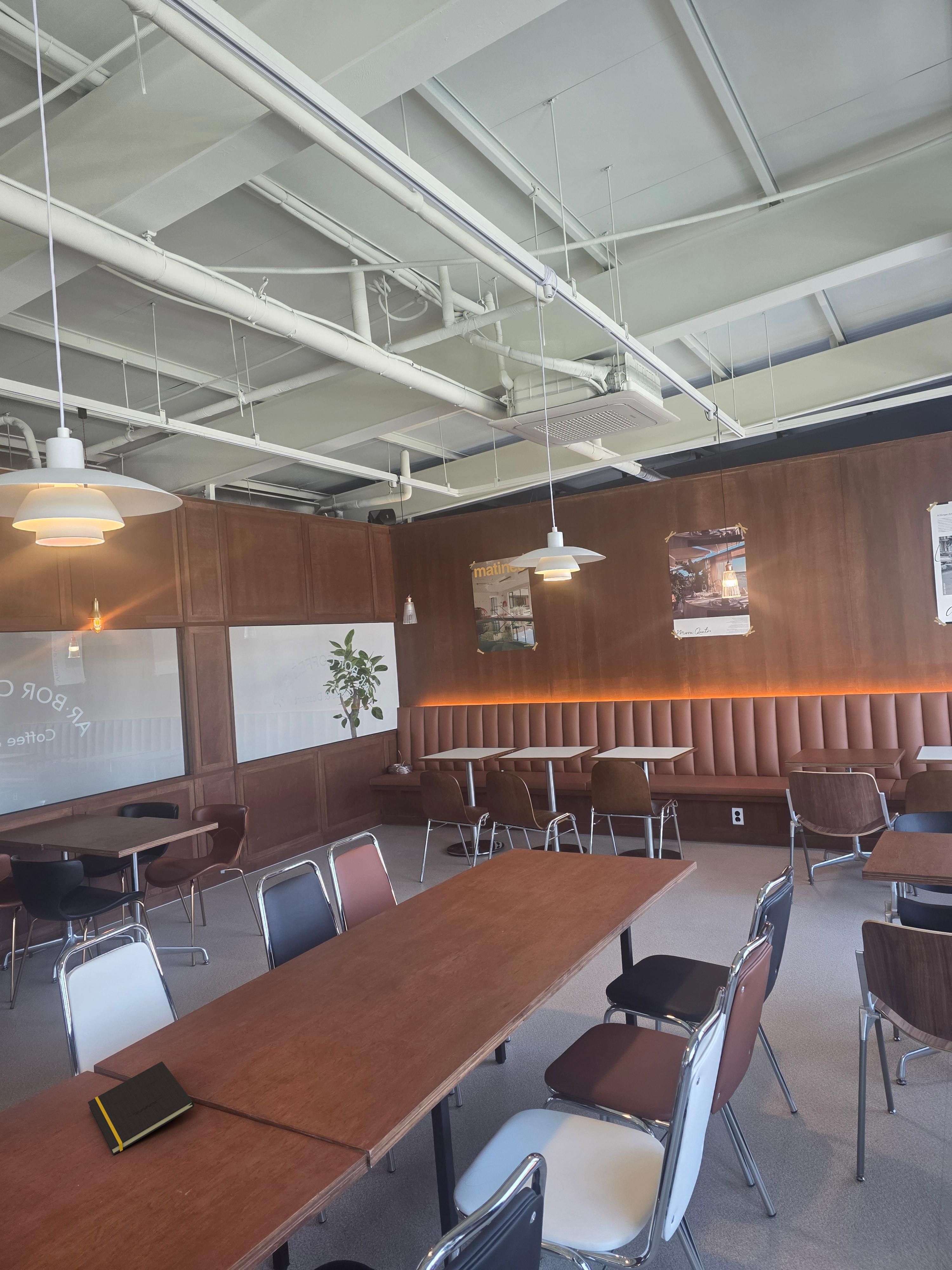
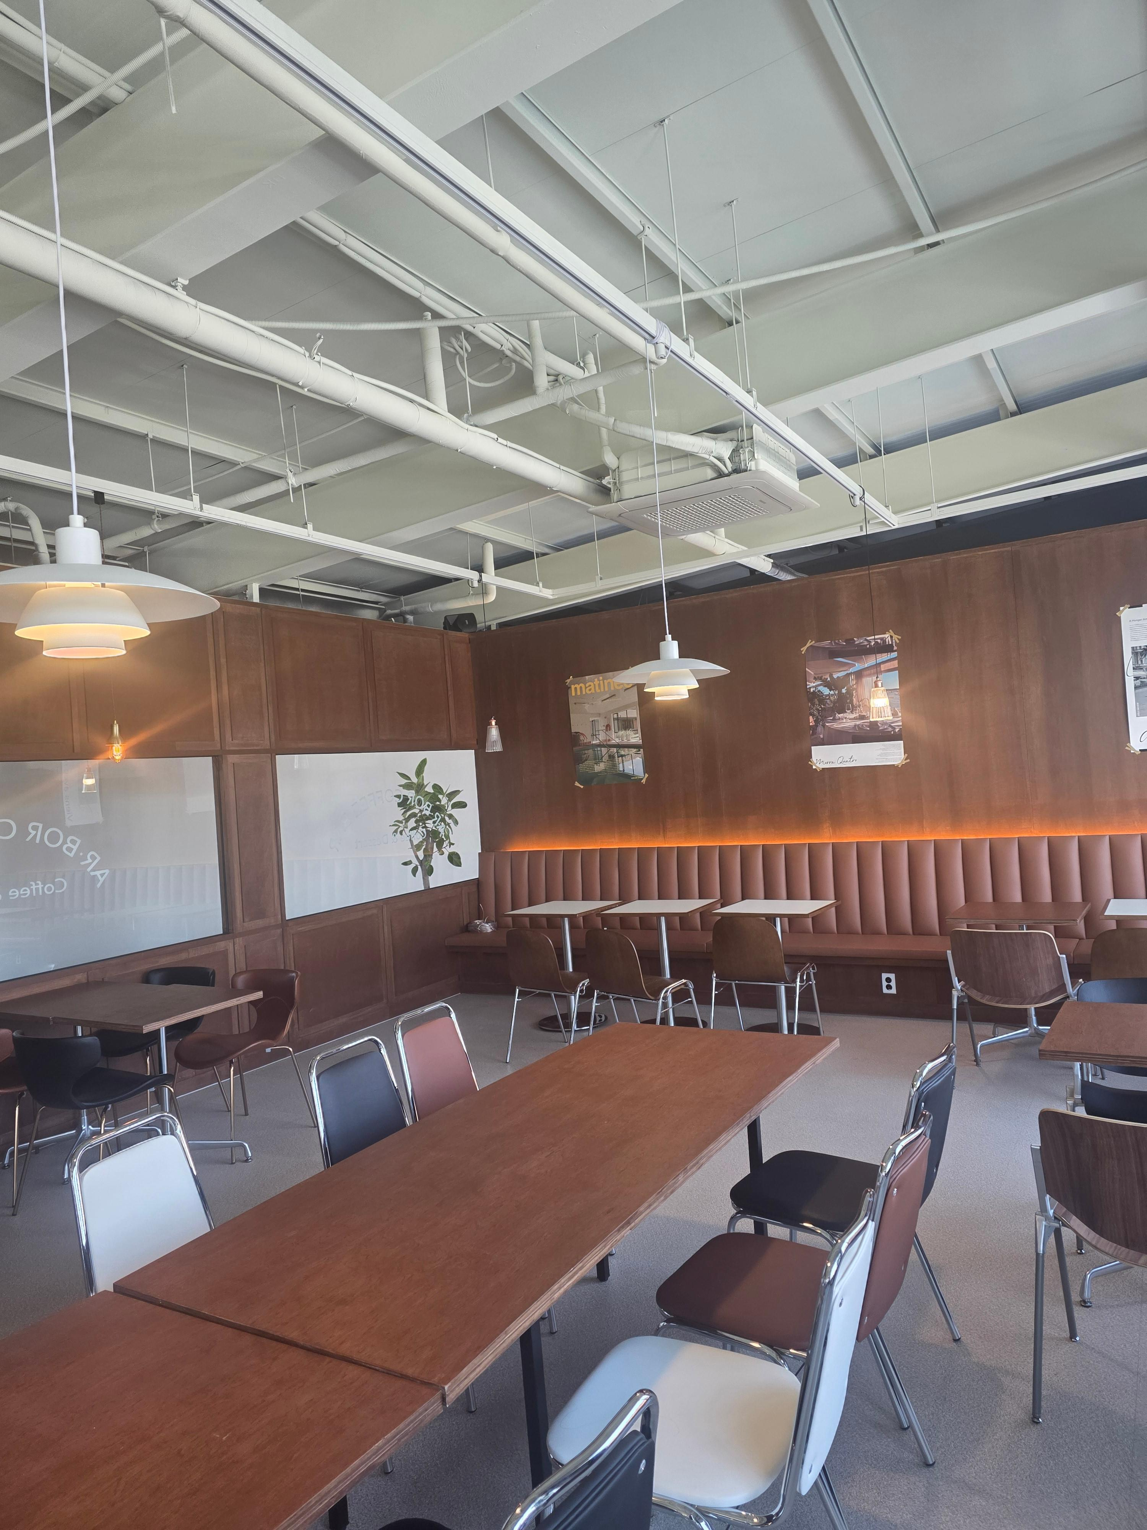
- notepad (140, 1104)
